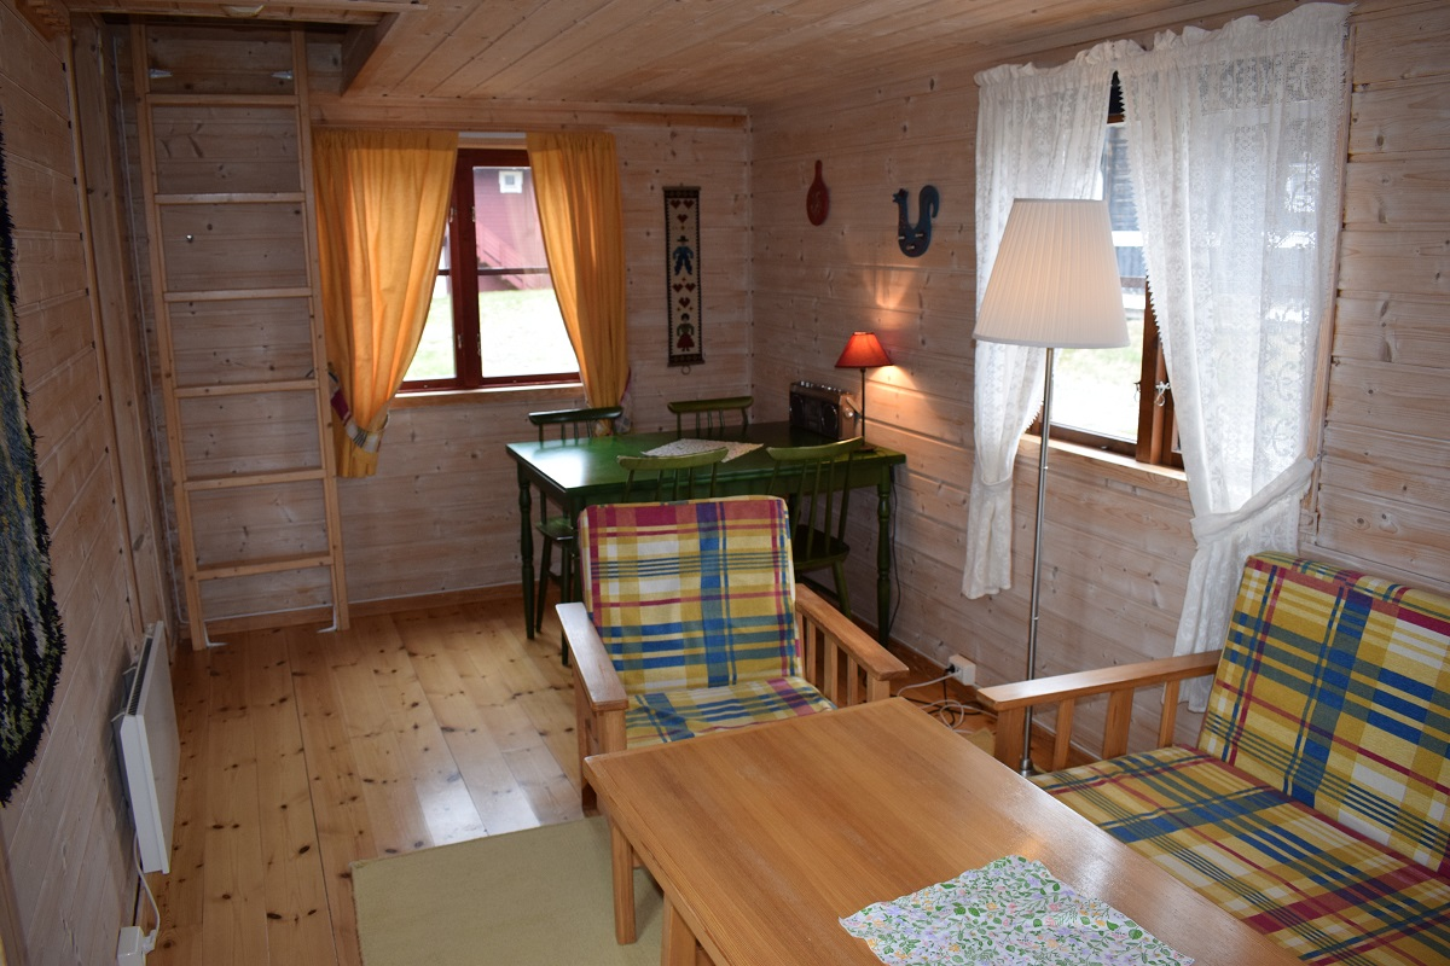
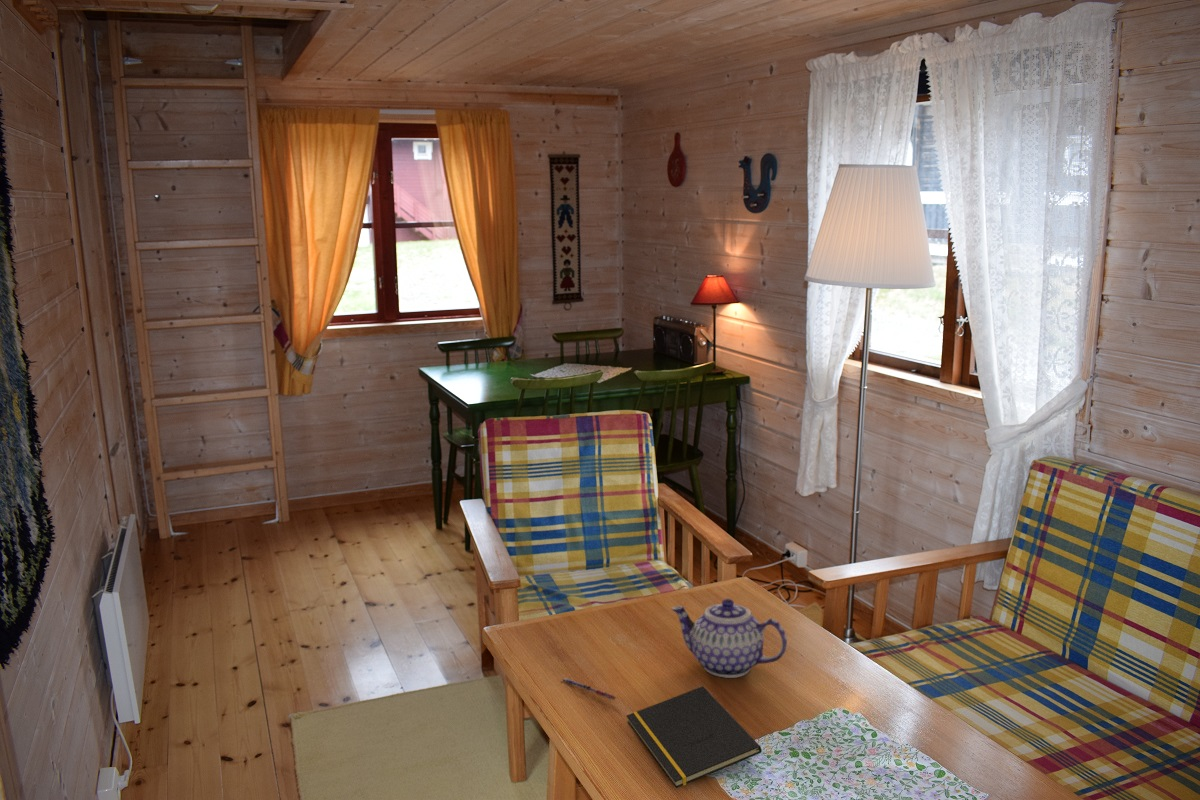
+ pen (588, 687)
+ notepad (690, 733)
+ teapot (727, 633)
